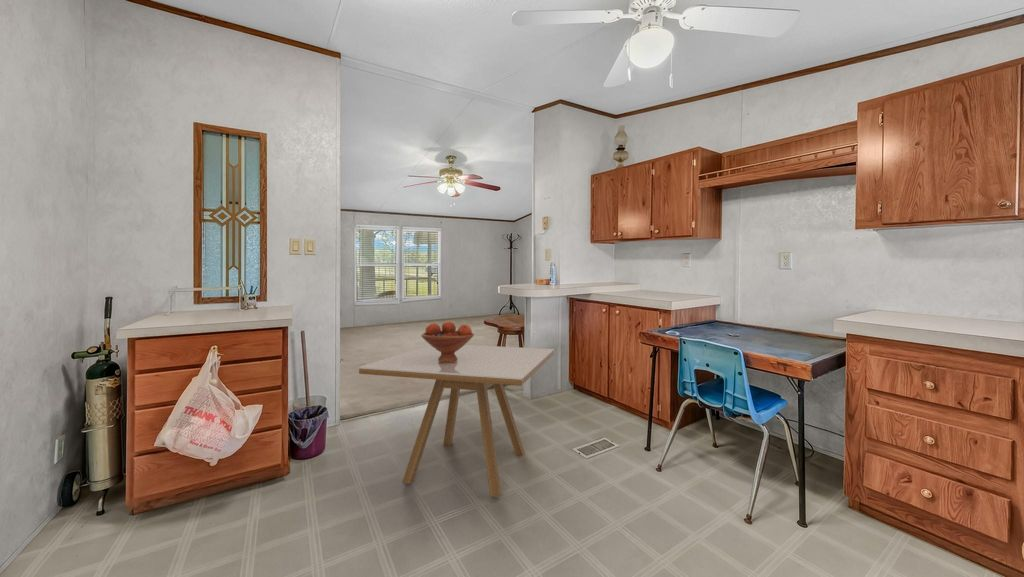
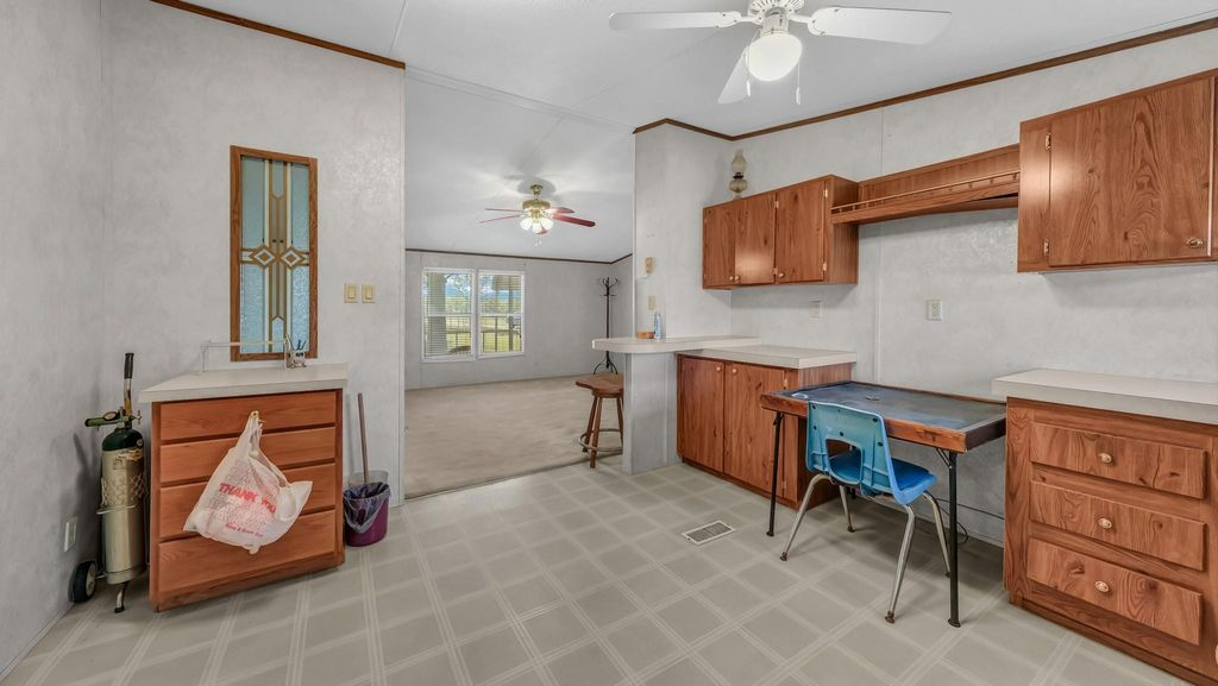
- dining table (479, 412)
- fruit bowl (447, 341)
